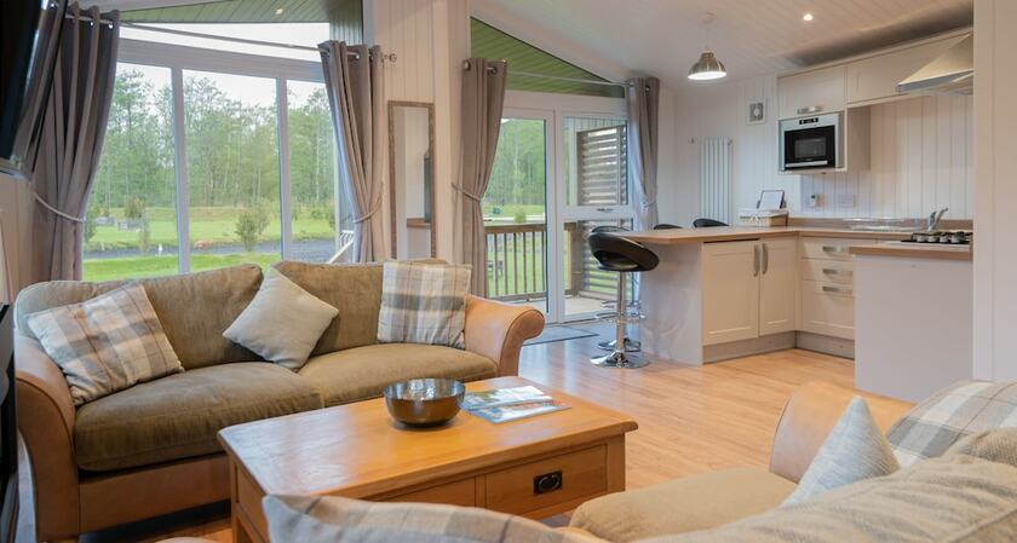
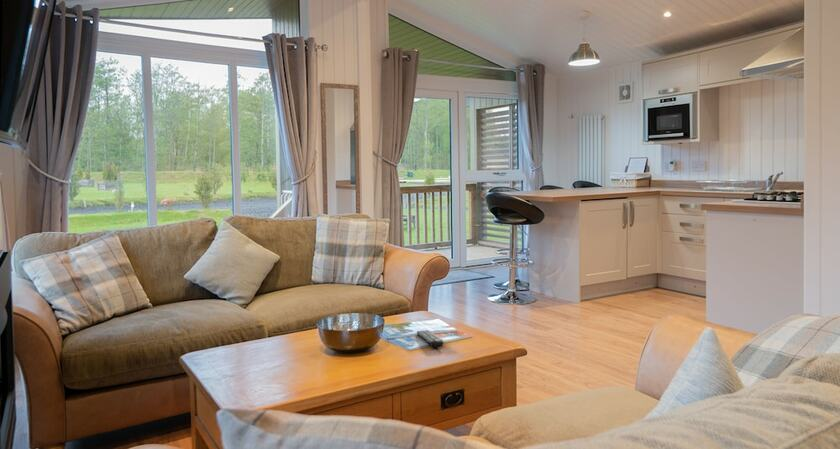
+ remote control (429, 338)
